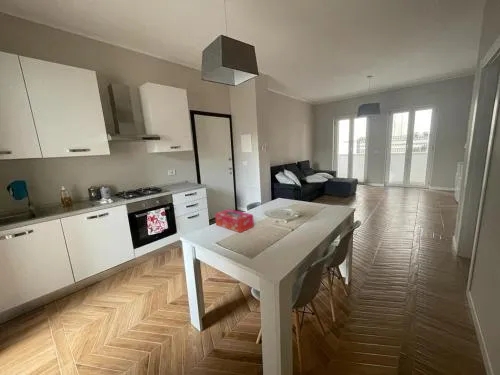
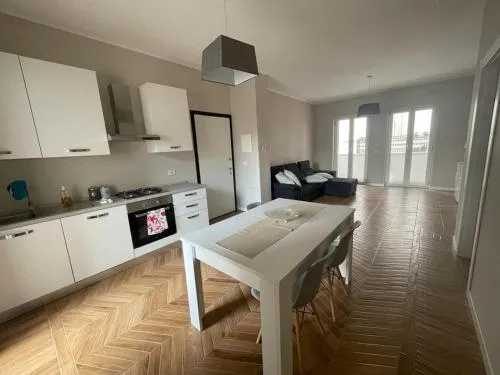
- tissue box (234, 219)
